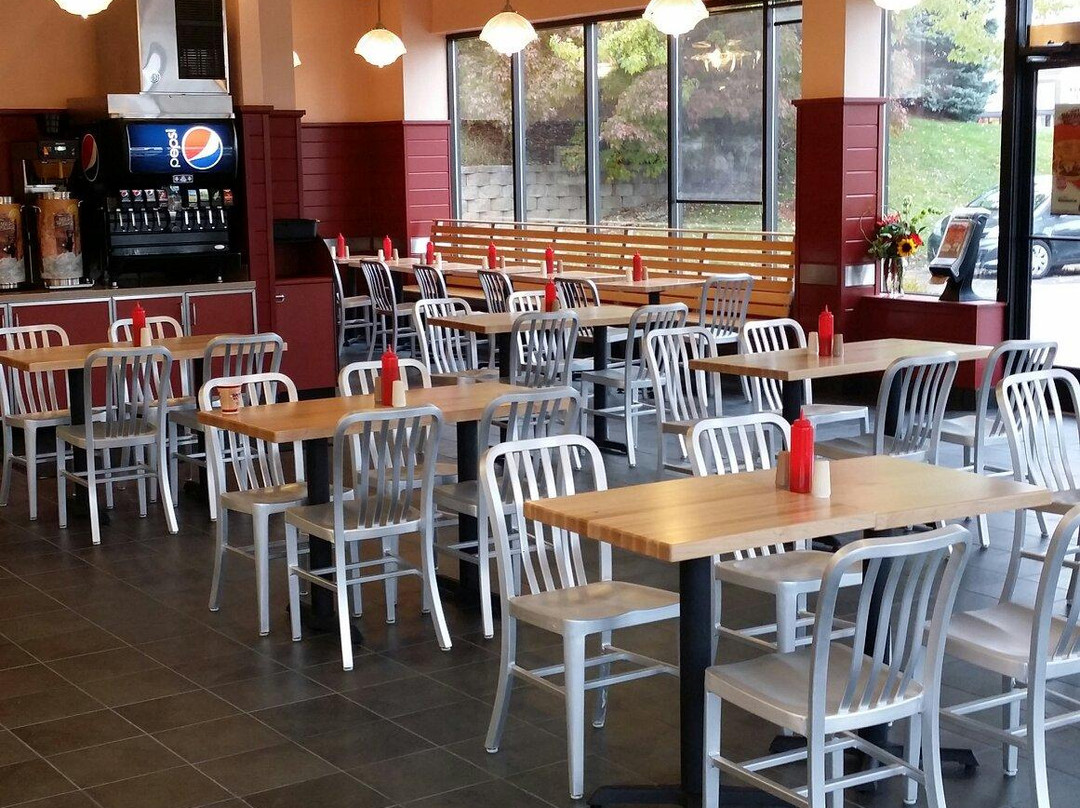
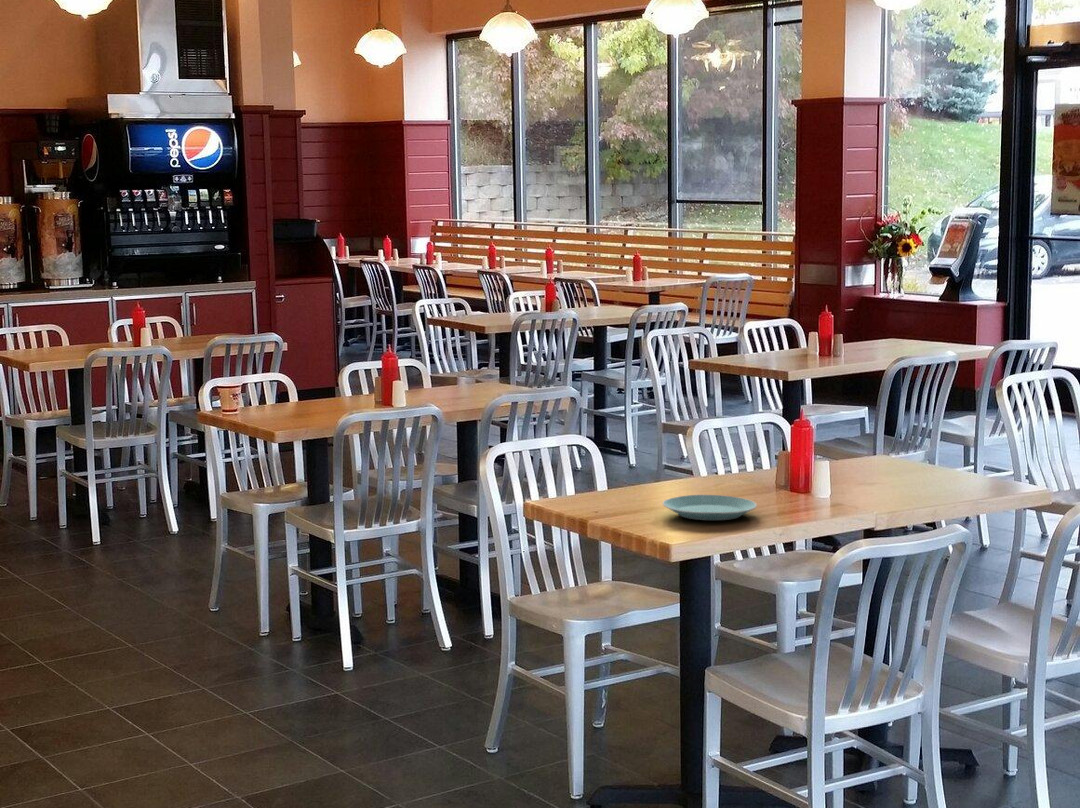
+ plate (709, 508)
